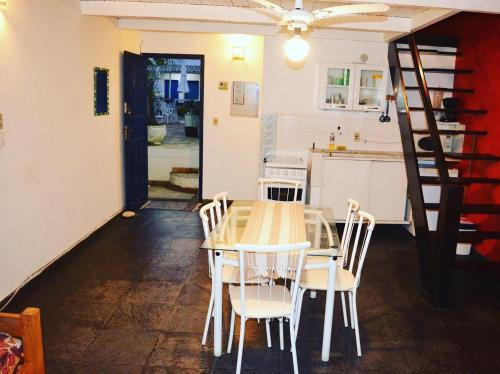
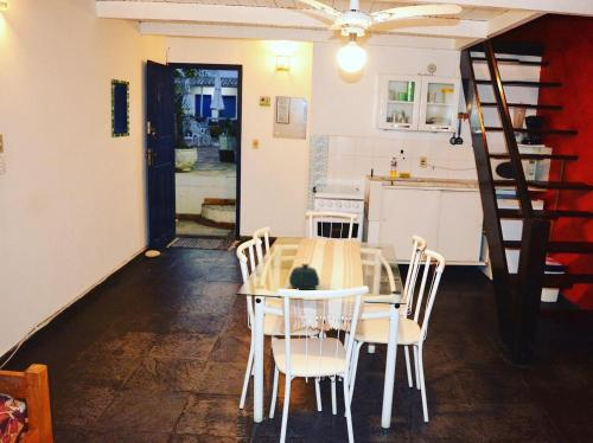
+ teapot (304, 275)
